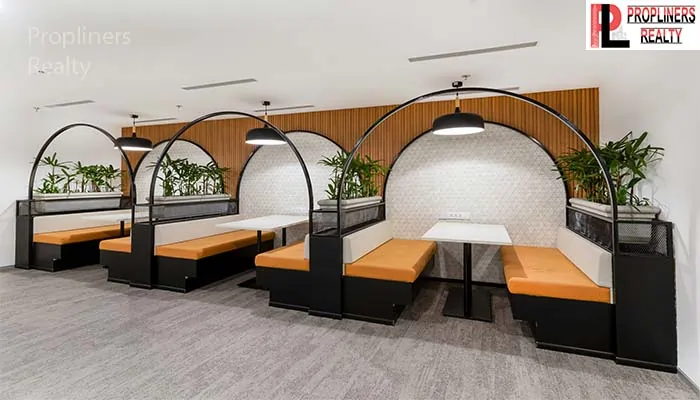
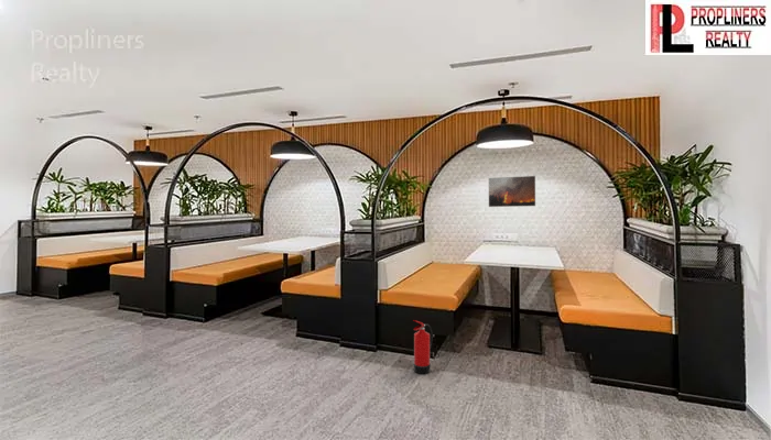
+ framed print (511, 191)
+ fire extinguisher (423, 343)
